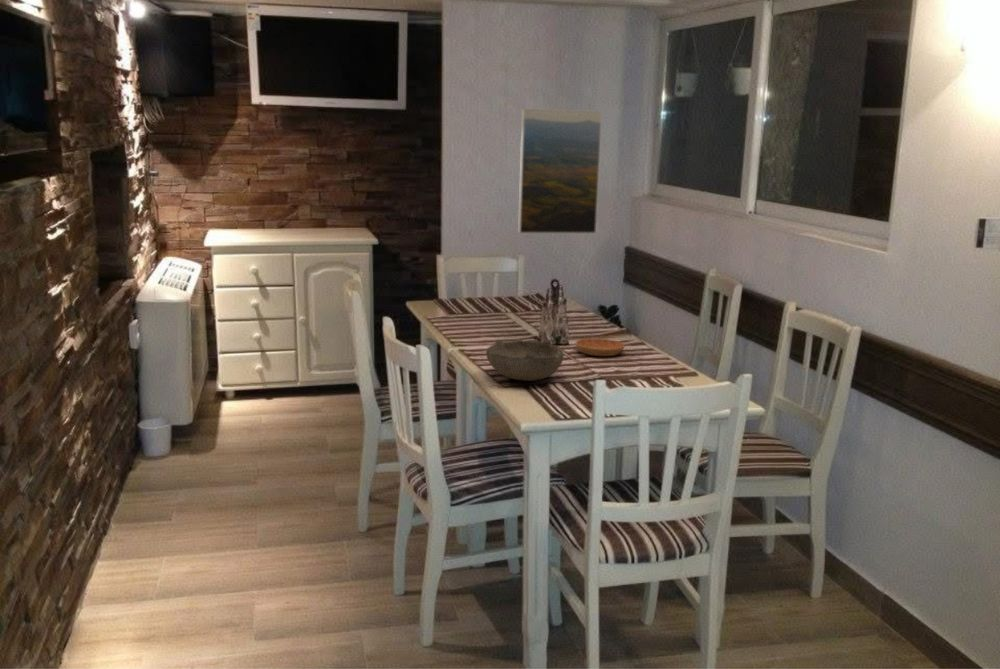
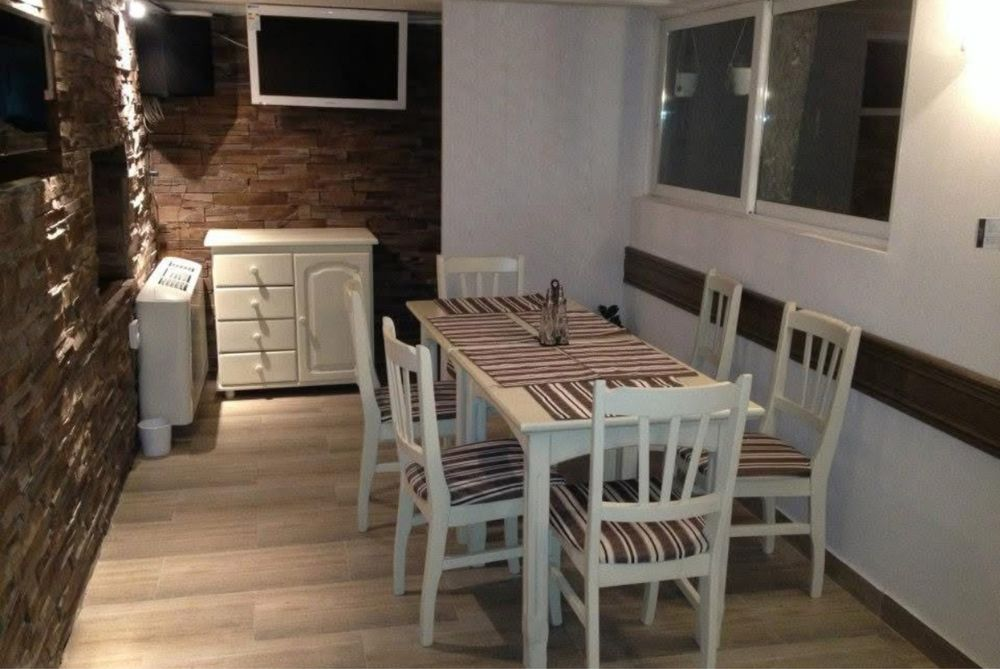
- saucer (599, 347)
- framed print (559, 172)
- bowl (525, 361)
